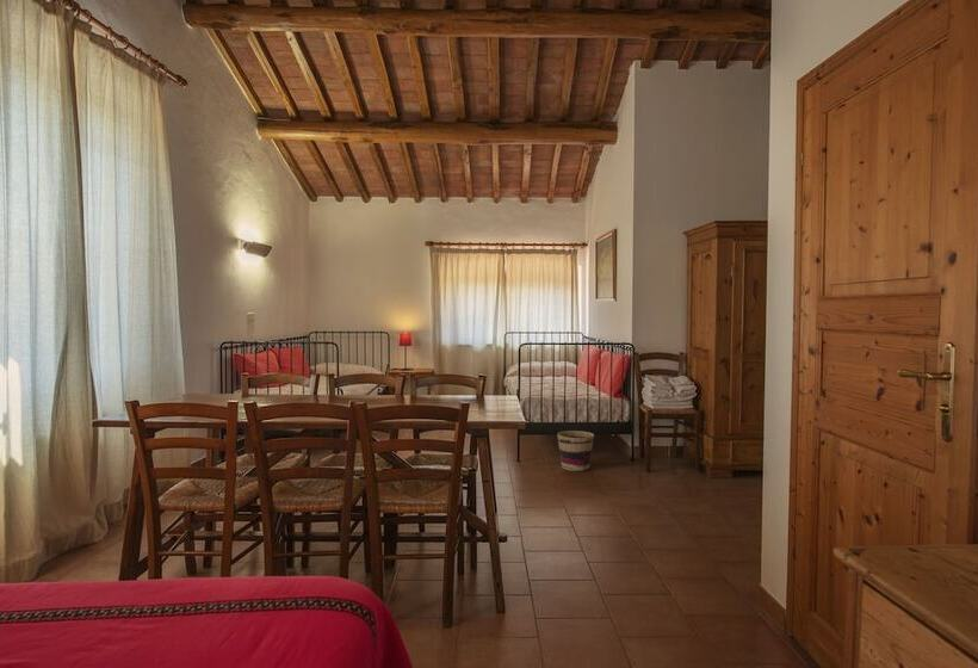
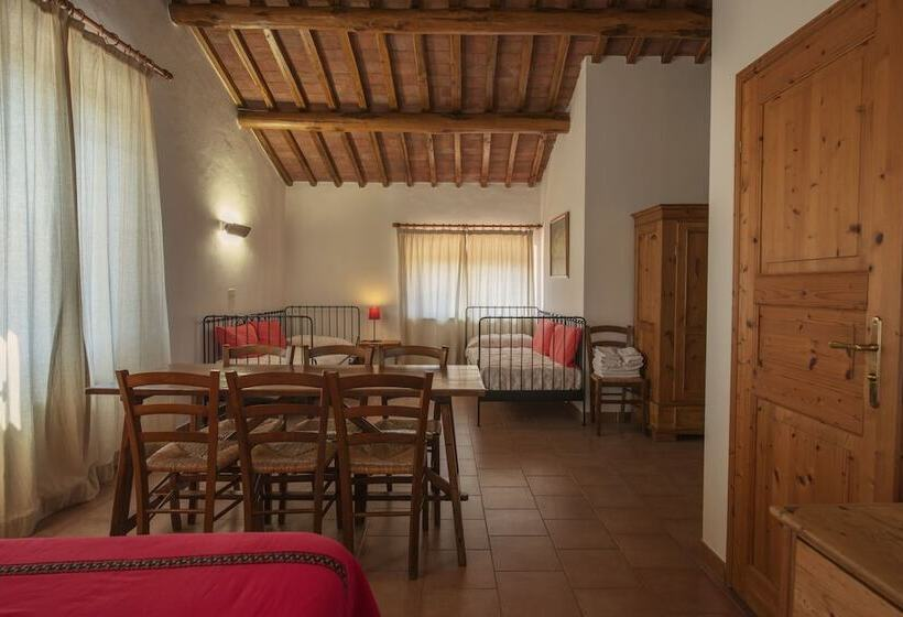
- basket (575, 451)
